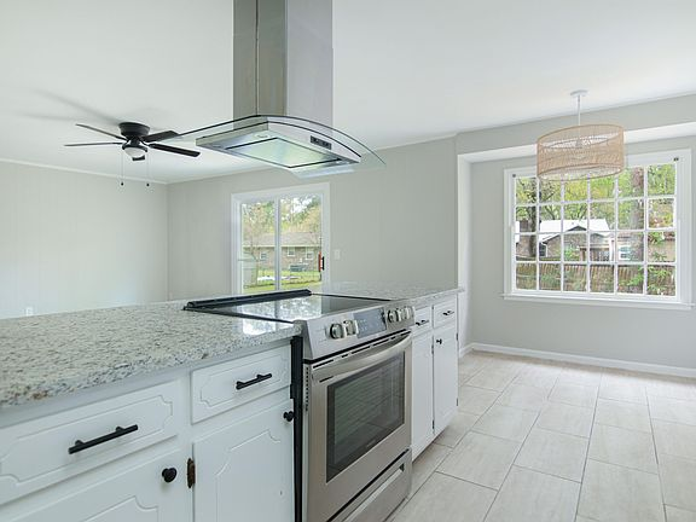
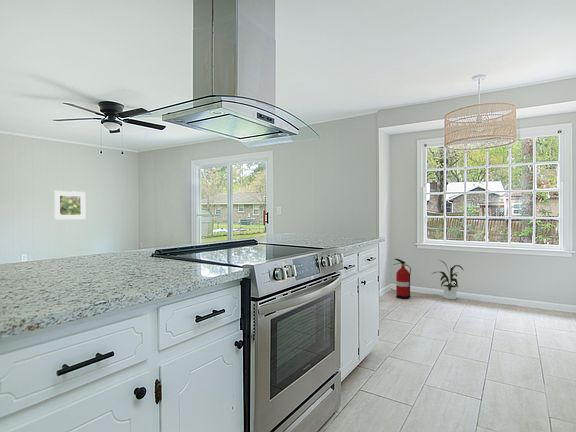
+ house plant (448, 279)
+ fire extinguisher (402, 278)
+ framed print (70, 205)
